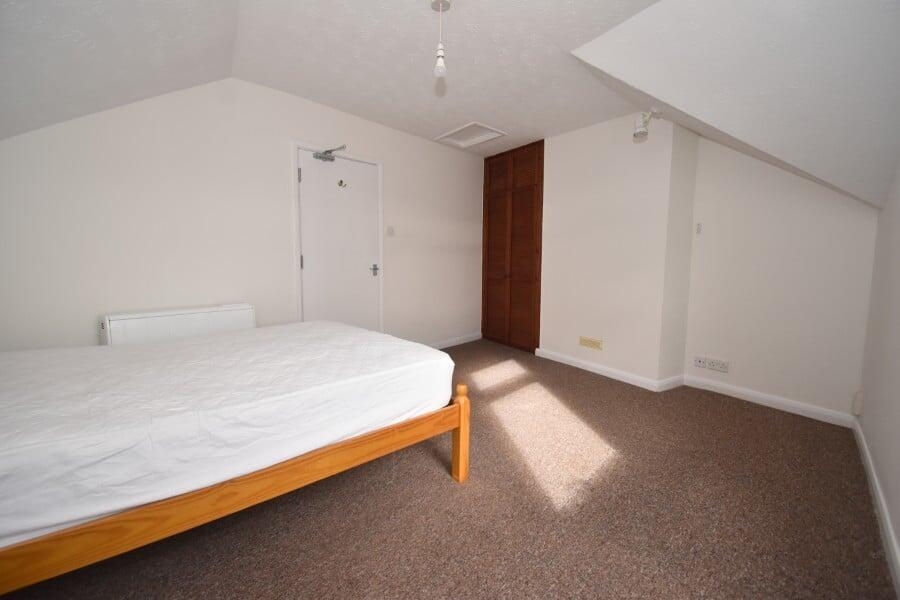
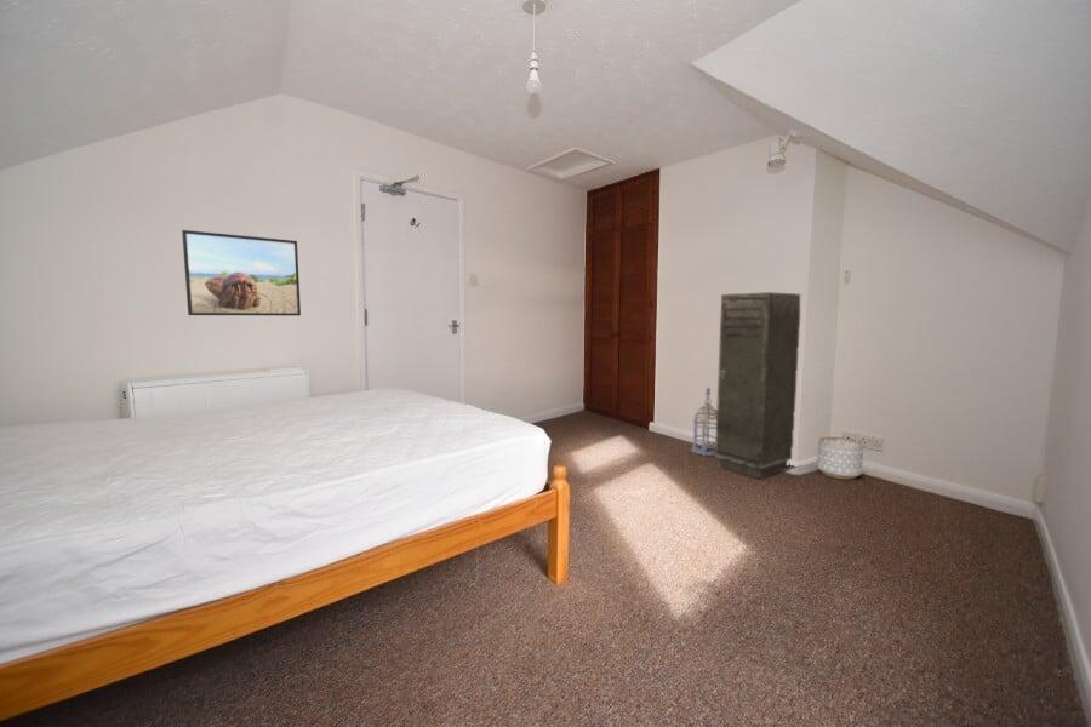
+ lantern (706, 419)
+ storage cabinet (755, 383)
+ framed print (245, 275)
+ planter (839, 457)
